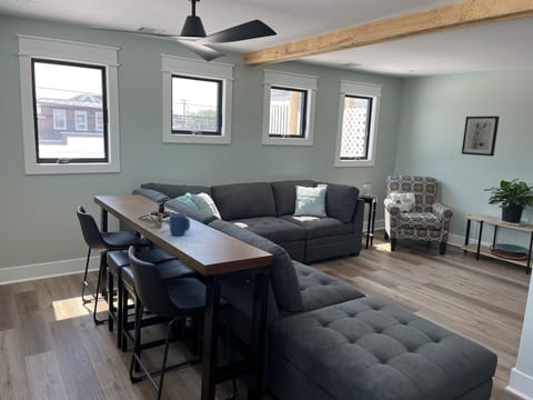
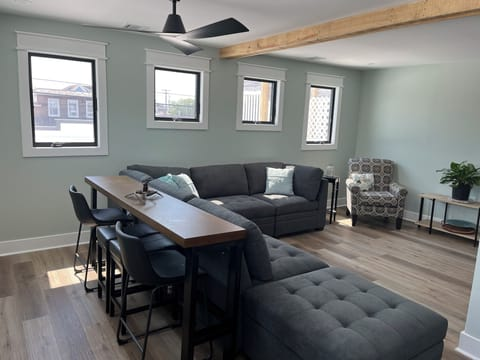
- wall art (479, 136)
- mug (179, 224)
